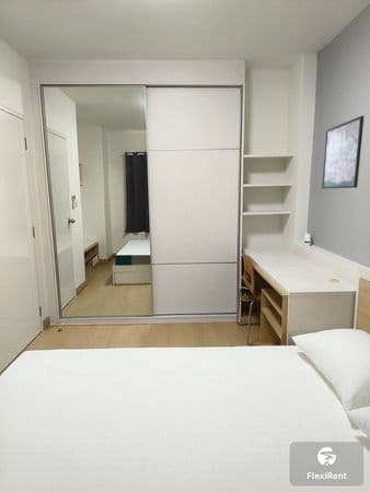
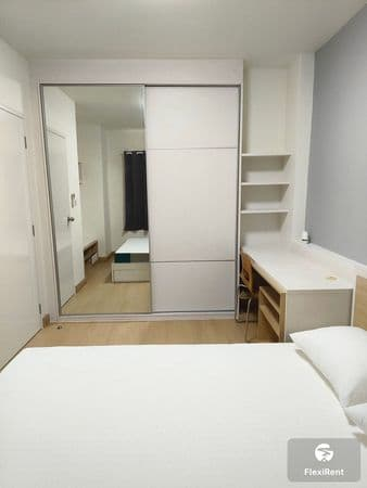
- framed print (339, 156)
